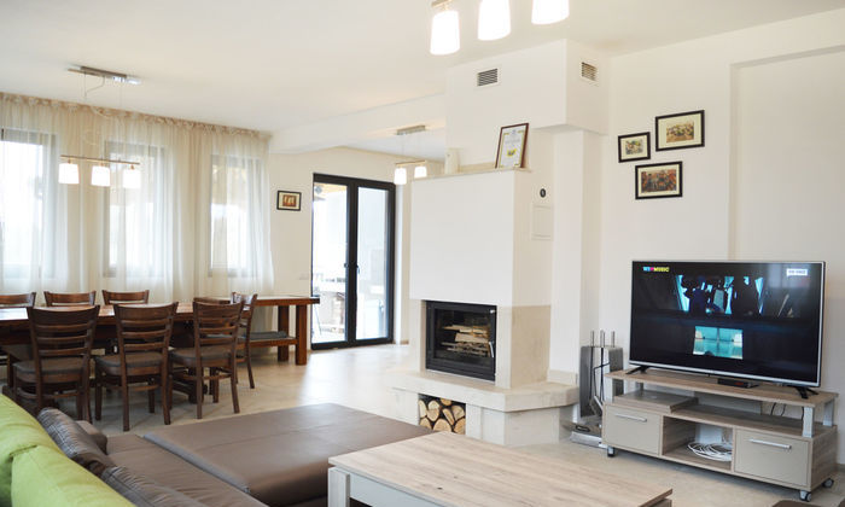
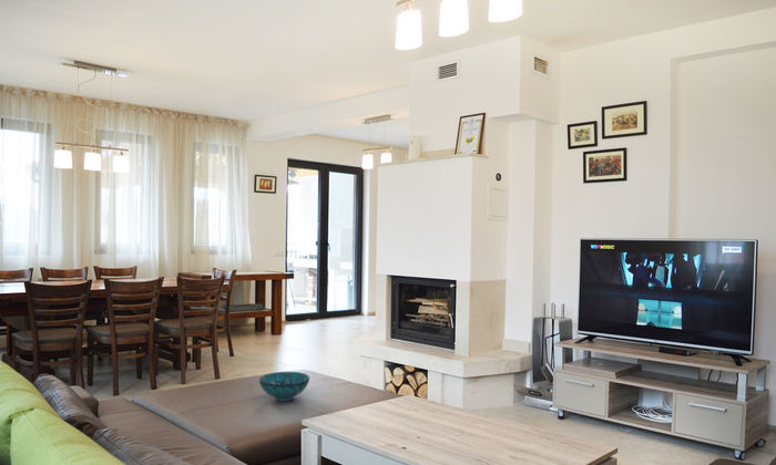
+ decorative bowl (284, 388)
